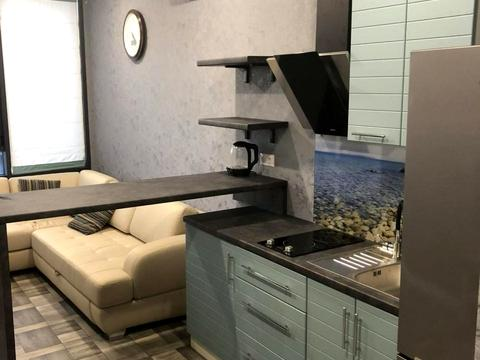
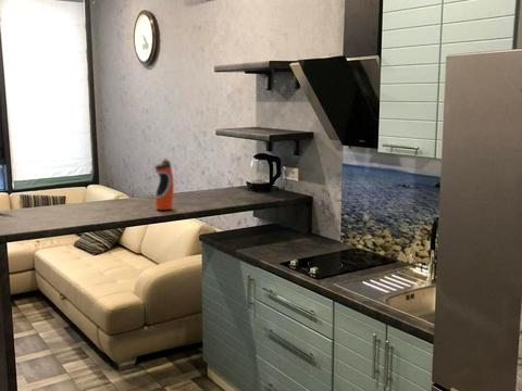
+ water bottle (163, 184)
